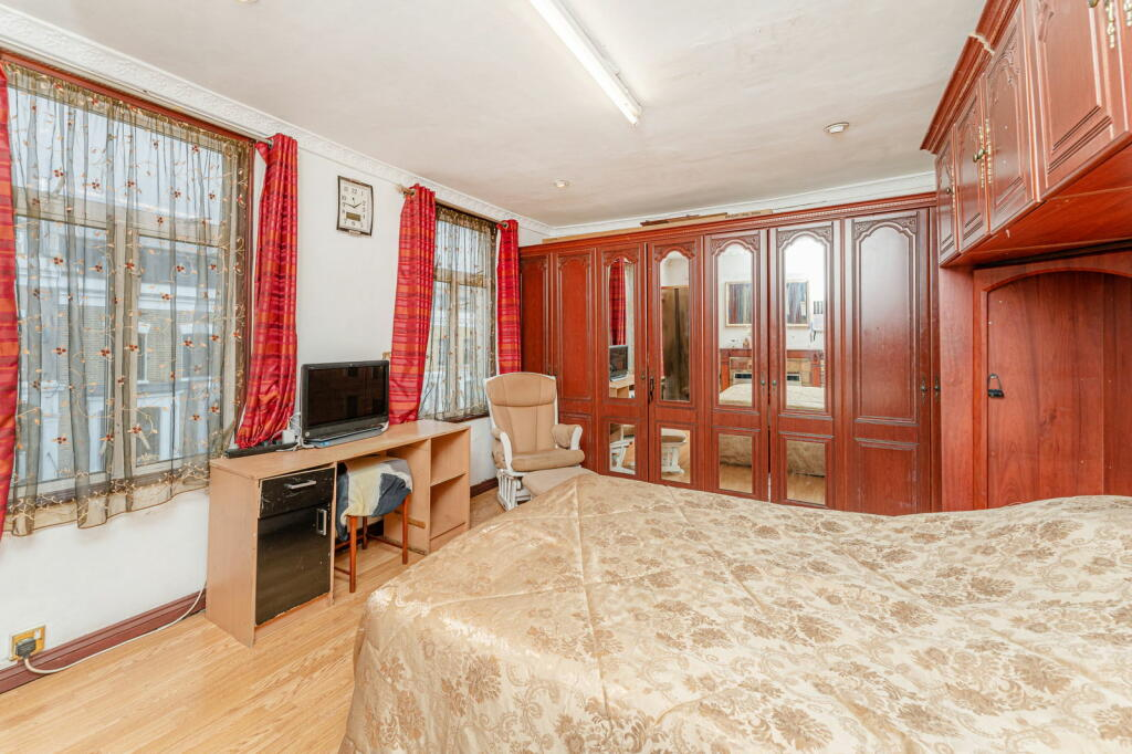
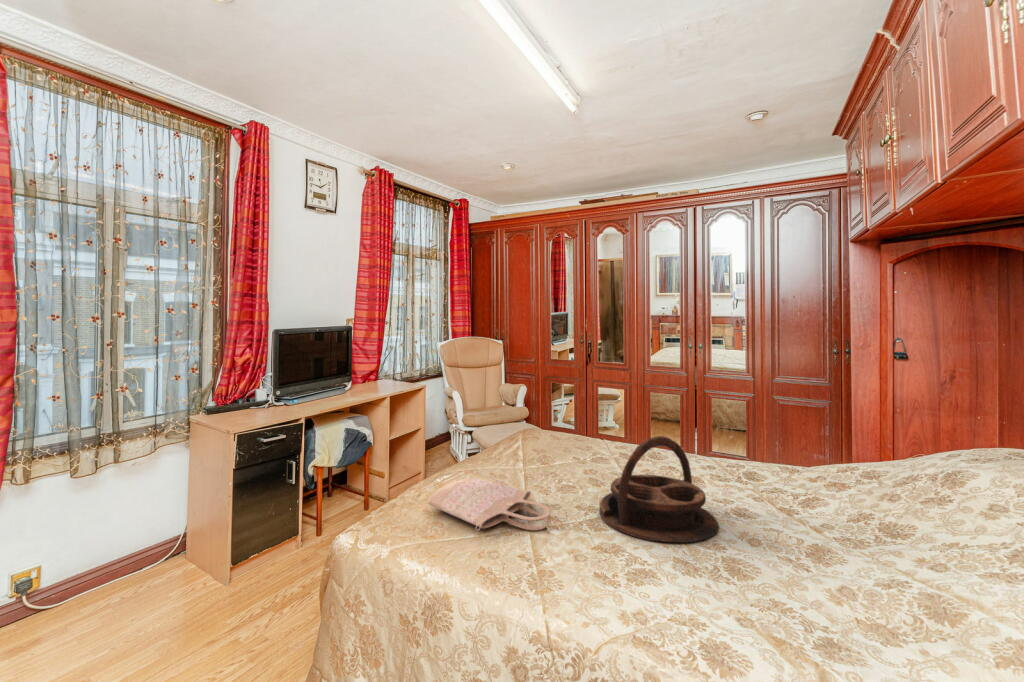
+ serving tray (656, 476)
+ shopping bag (492, 502)
